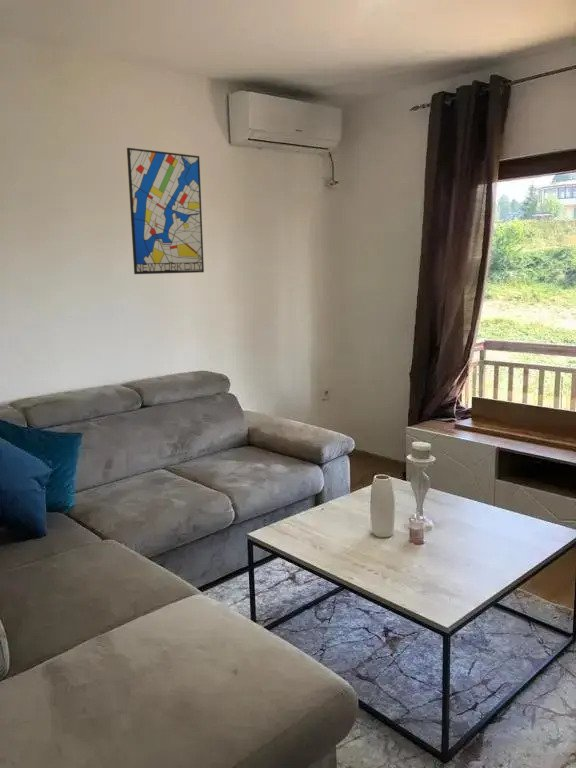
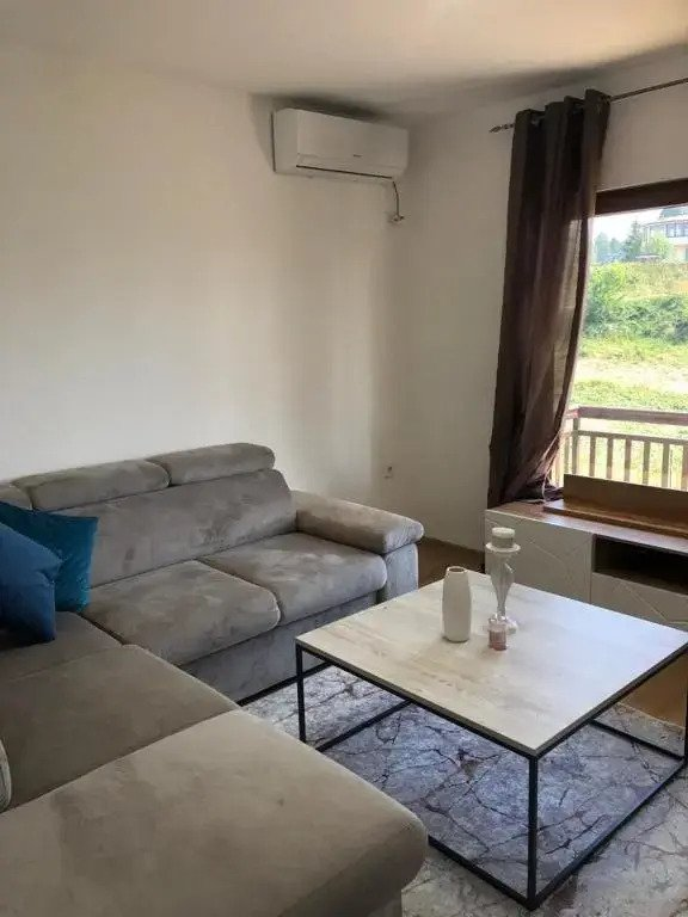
- wall art (167, 213)
